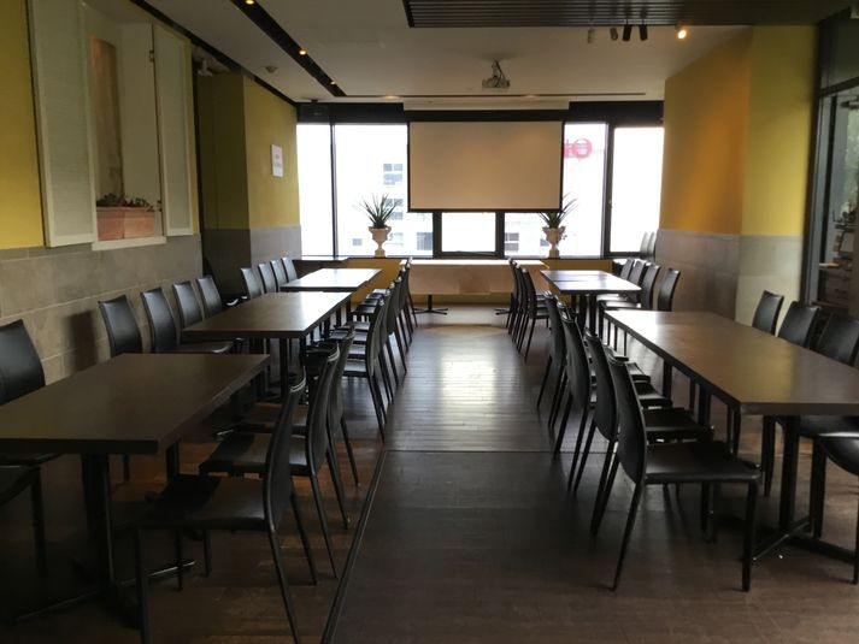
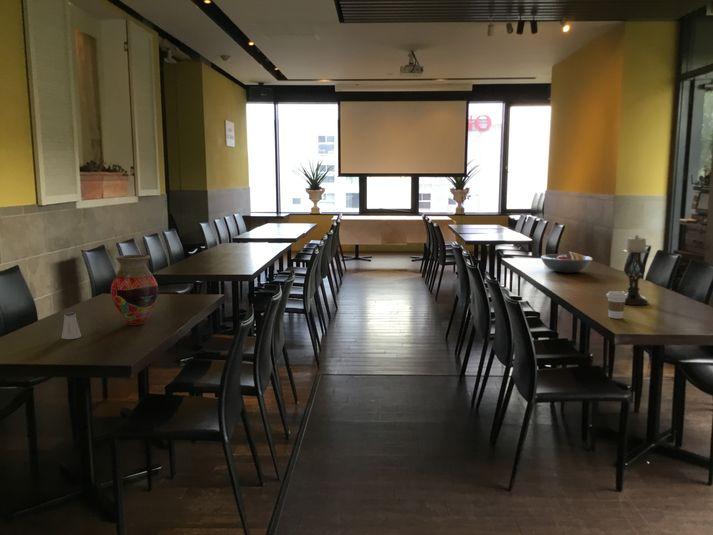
+ coffee cup (616, 304)
+ fruit bowl (565, 262)
+ candle holder (634, 269)
+ vase (134, 290)
+ saltshaker (70, 325)
